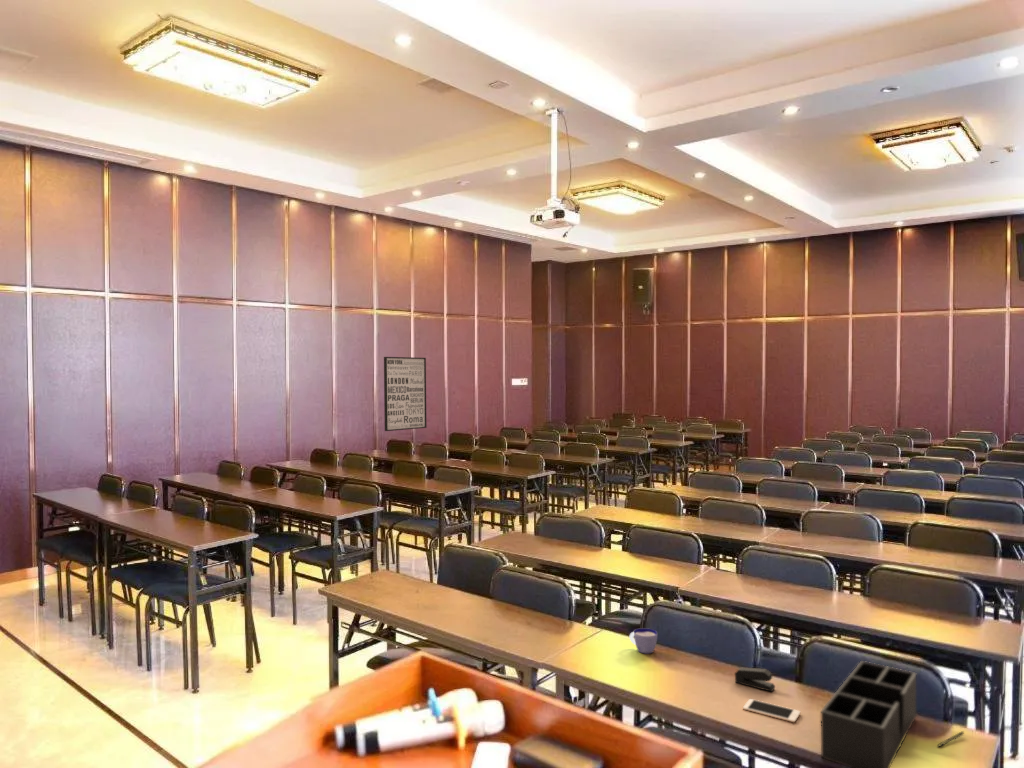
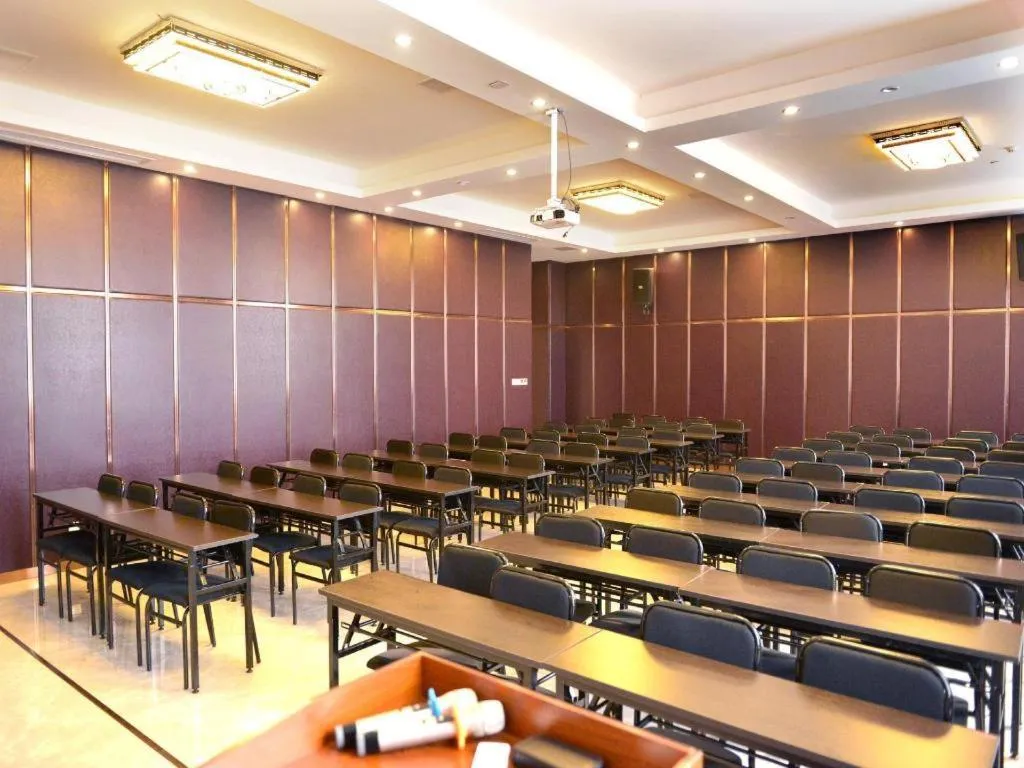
- desk organizer (871, 713)
- wall art (405, 393)
- cup (642, 640)
- pen (950, 739)
- stapler (754, 676)
- cell phone (771, 710)
